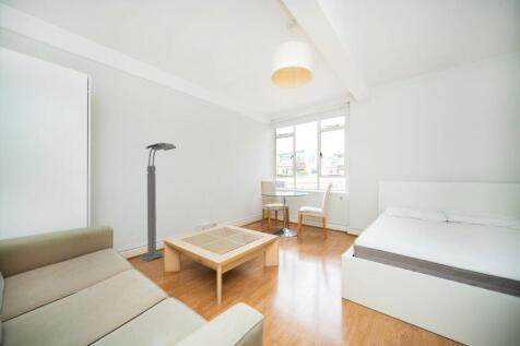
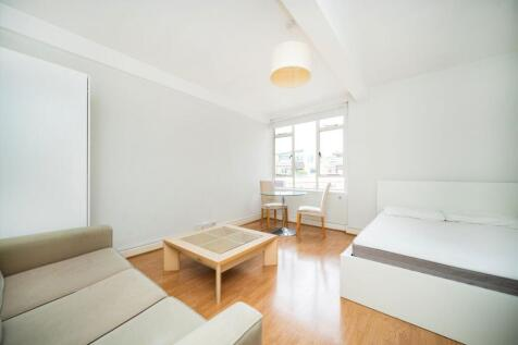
- floor lamp (155, 203)
